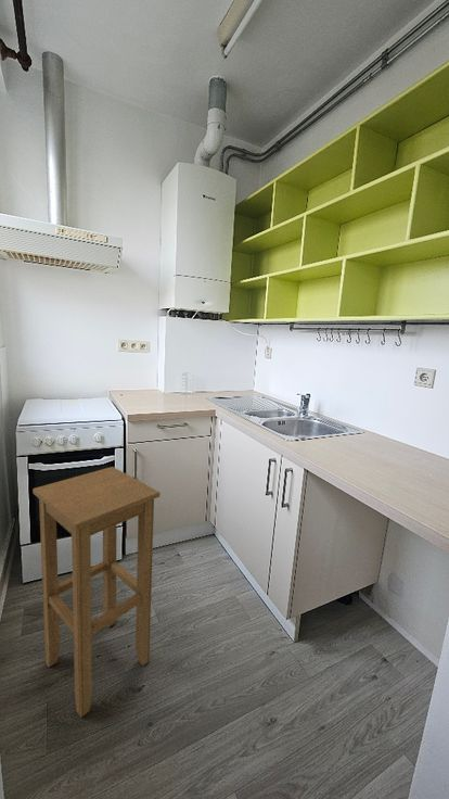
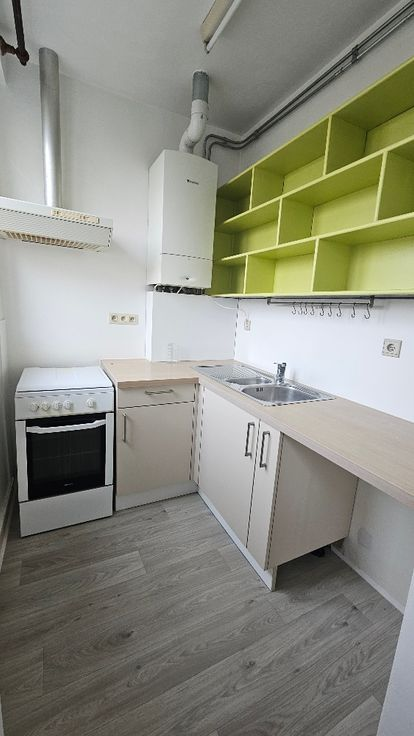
- stool (103, 580)
